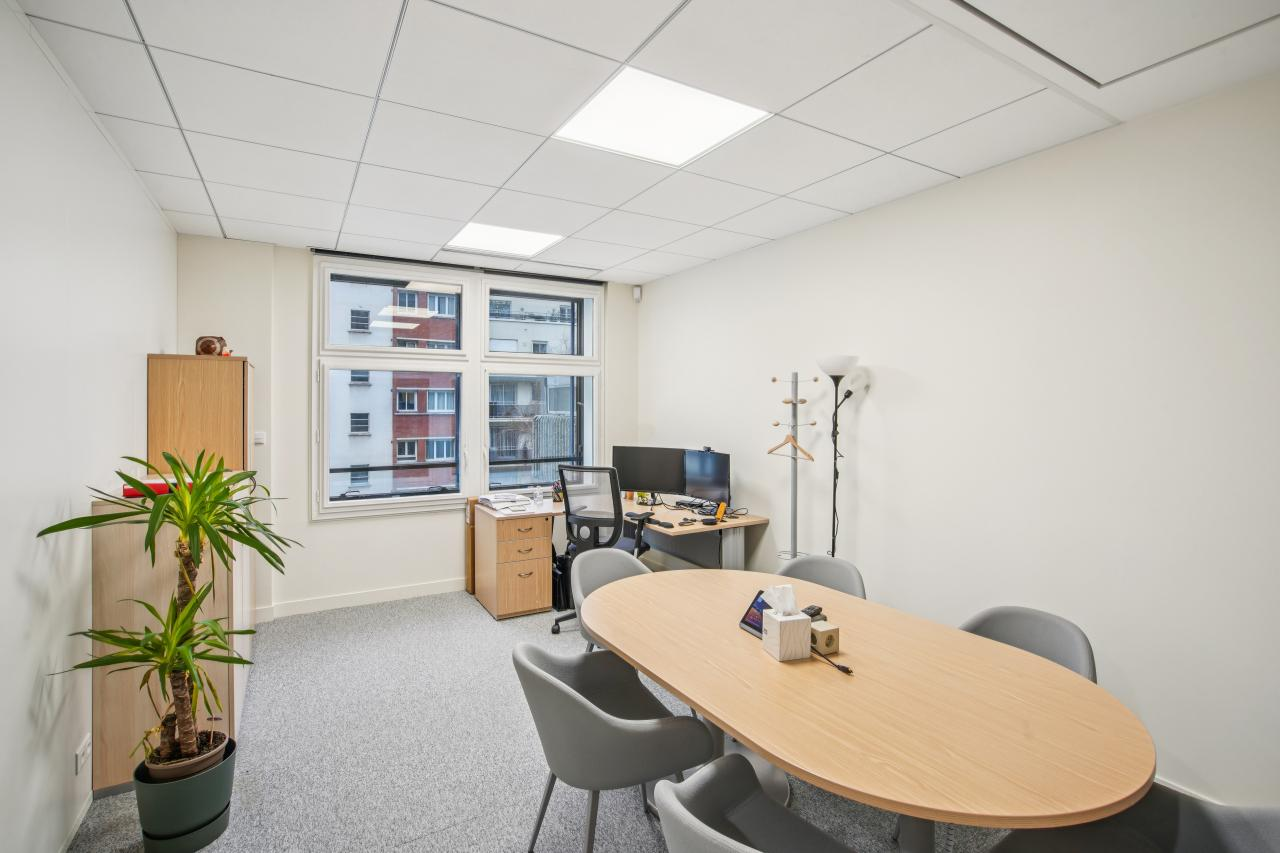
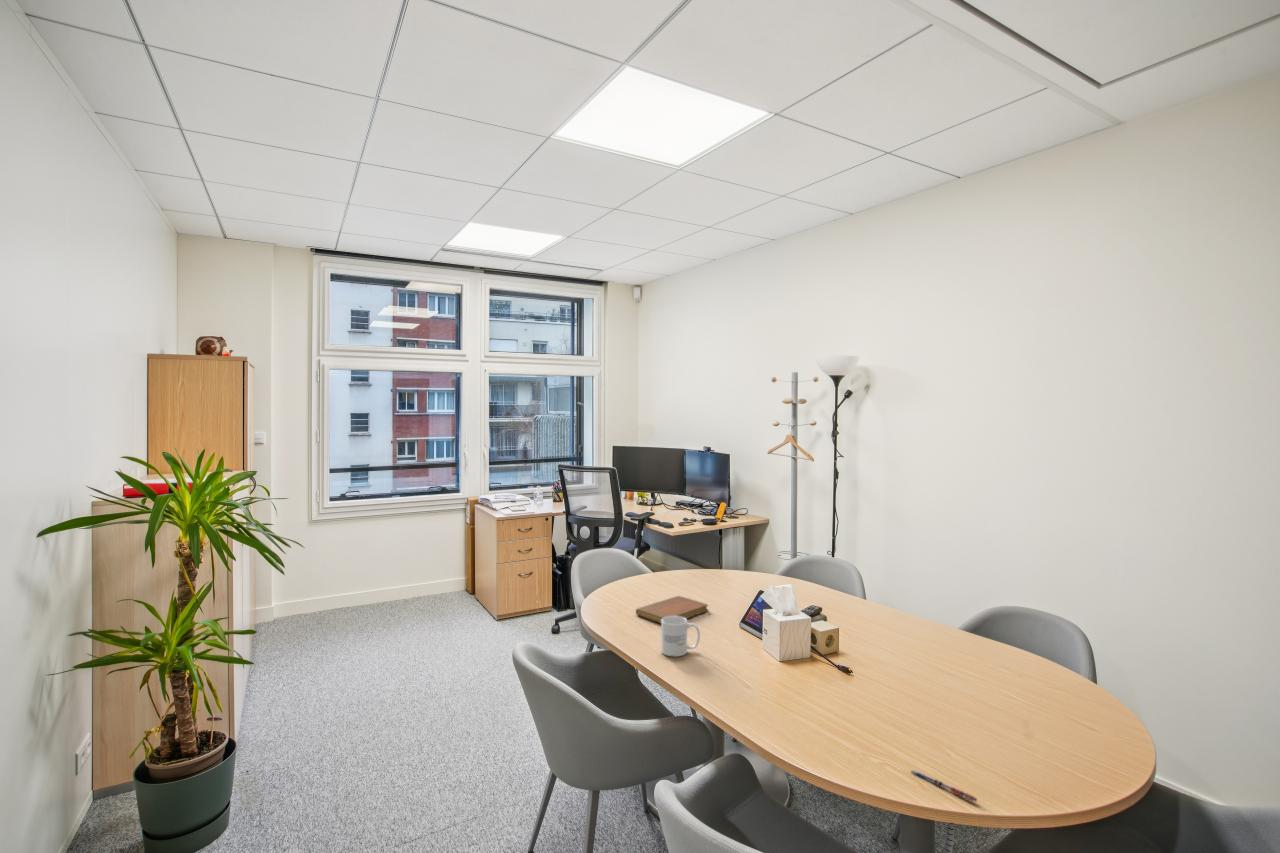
+ notebook (672, 609)
+ pen (942, 784)
+ mug (678, 635)
